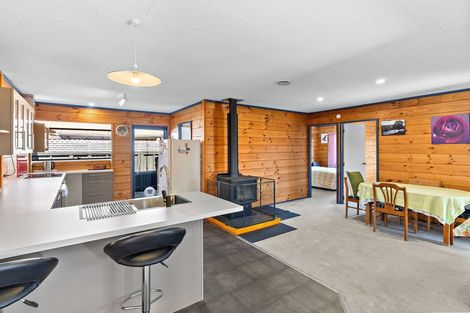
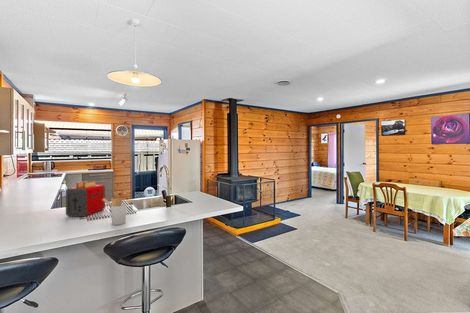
+ utensil holder (114, 210)
+ toaster (86, 197)
